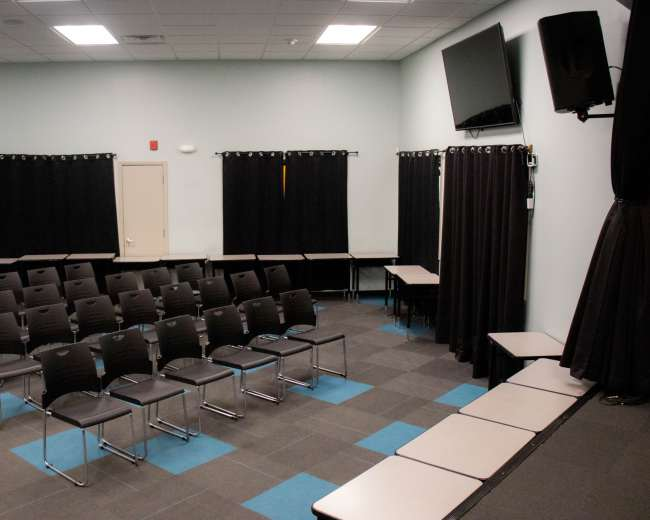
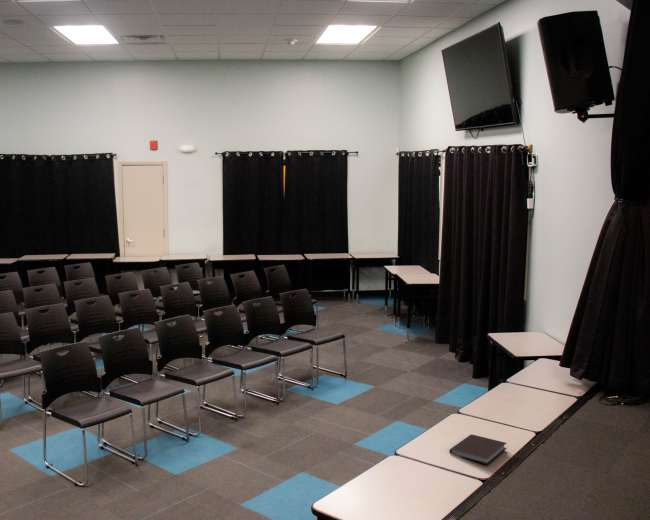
+ notebook (478, 448)
